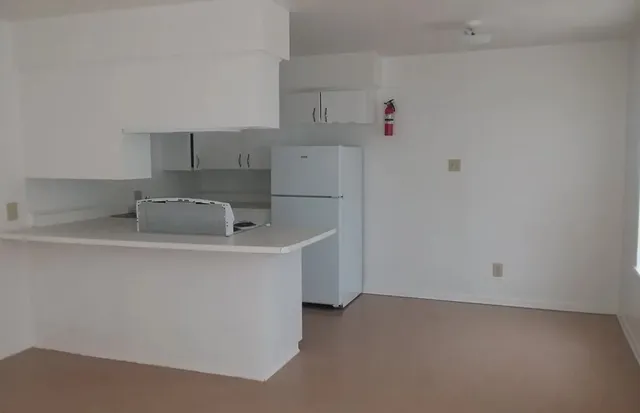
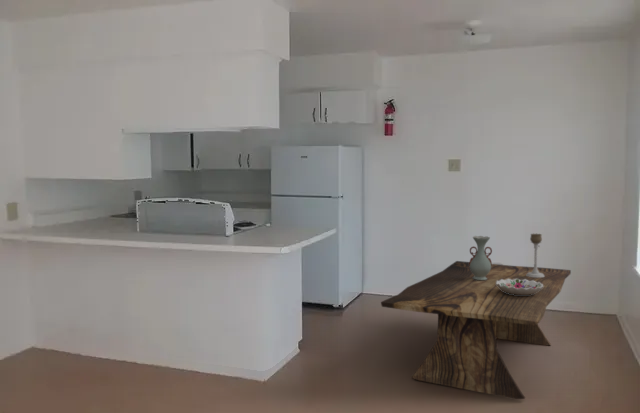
+ dining table (487, 322)
+ candle holder (535, 254)
+ vase (480, 257)
+ decorative bowl (519, 287)
